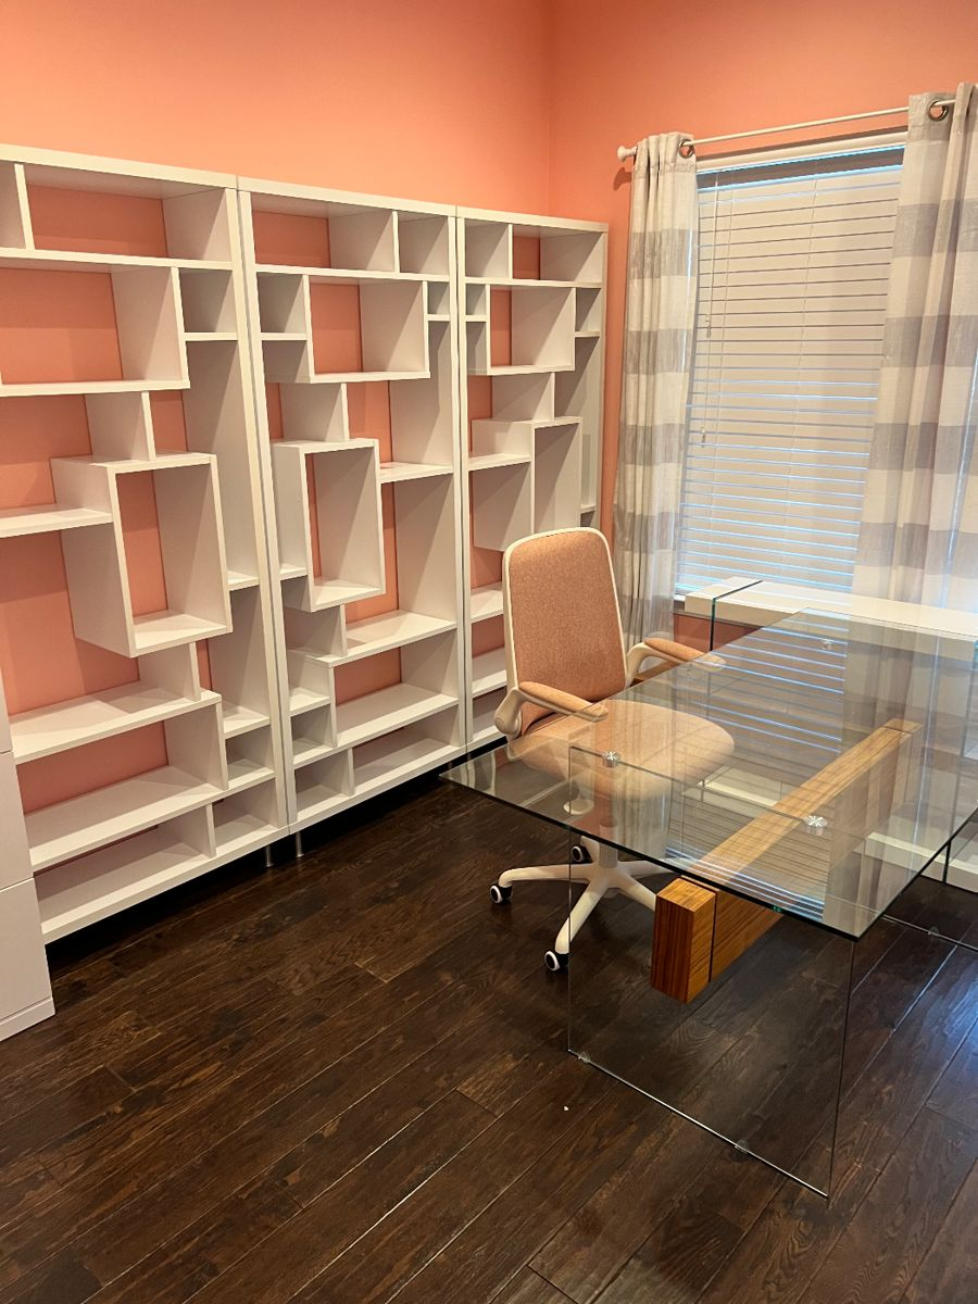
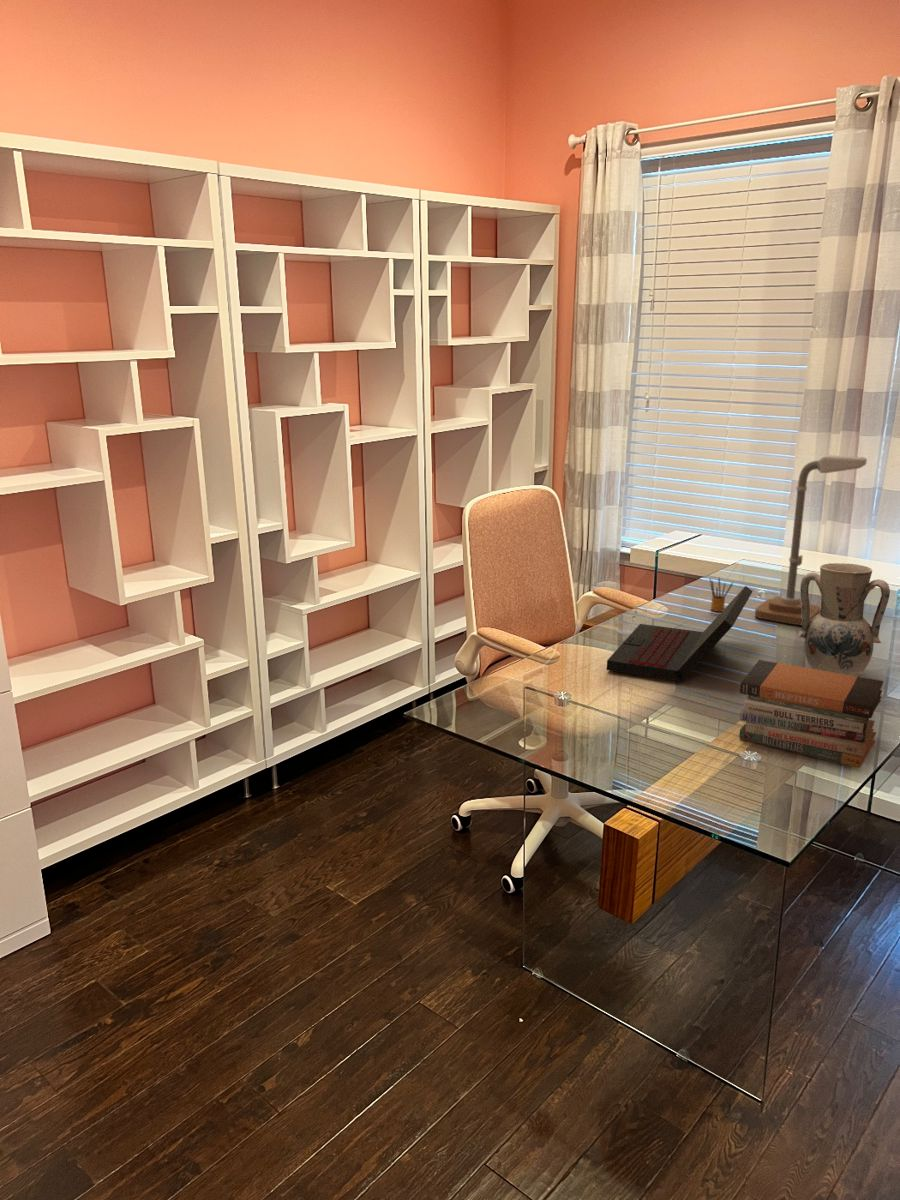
+ desk lamp (800, 538)
+ pencil box (719, 594)
+ book stack (807, 710)
+ vase (840, 623)
+ laptop (681, 629)
